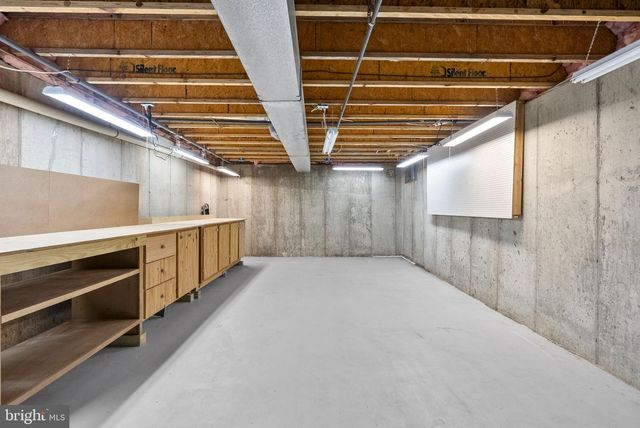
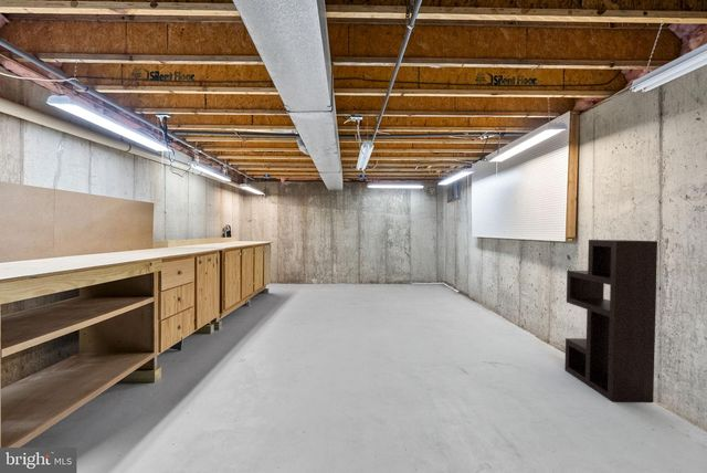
+ shelving unit (605, 312)
